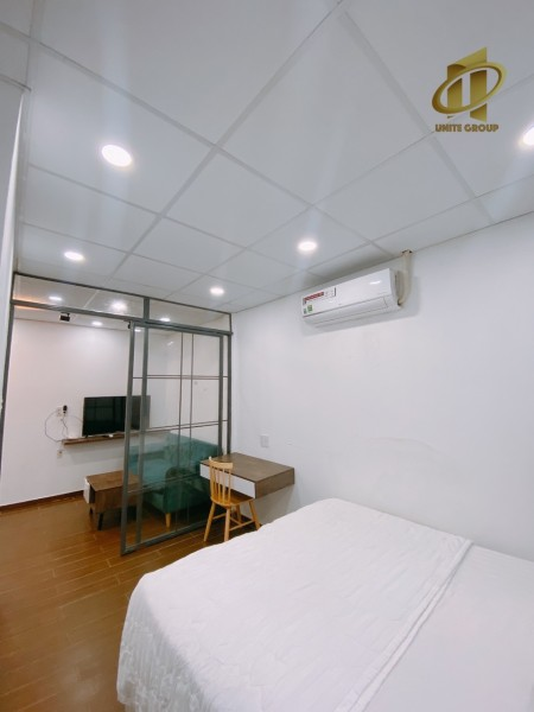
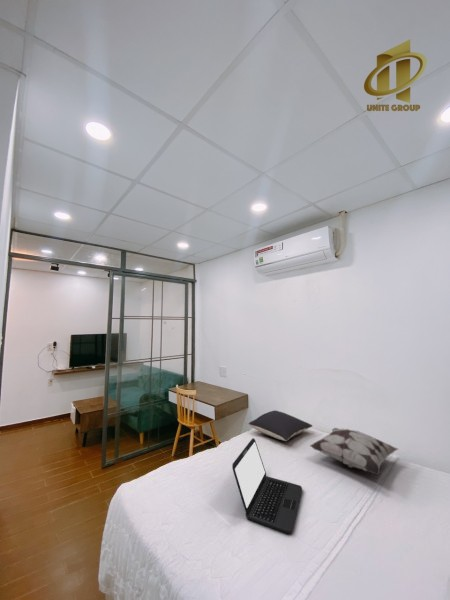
+ decorative pillow (352, 446)
+ pillow (280, 424)
+ laptop (269, 478)
